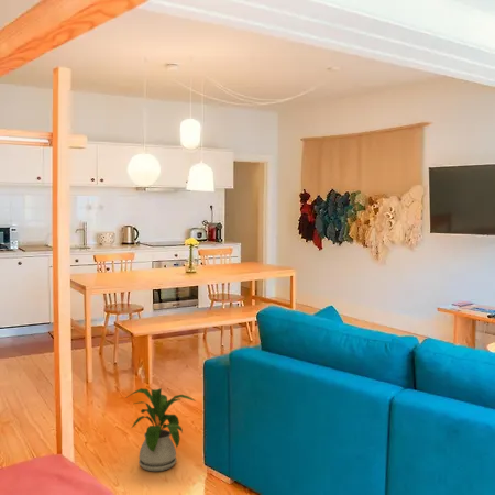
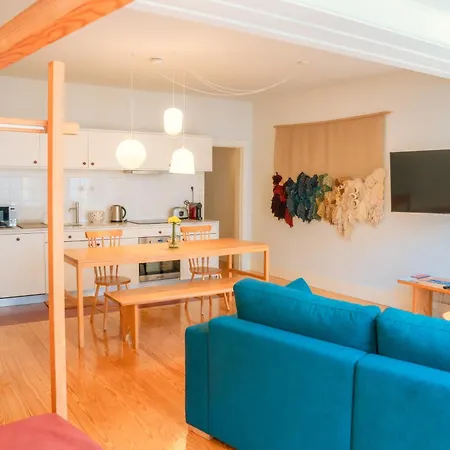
- house plant (163, 420)
